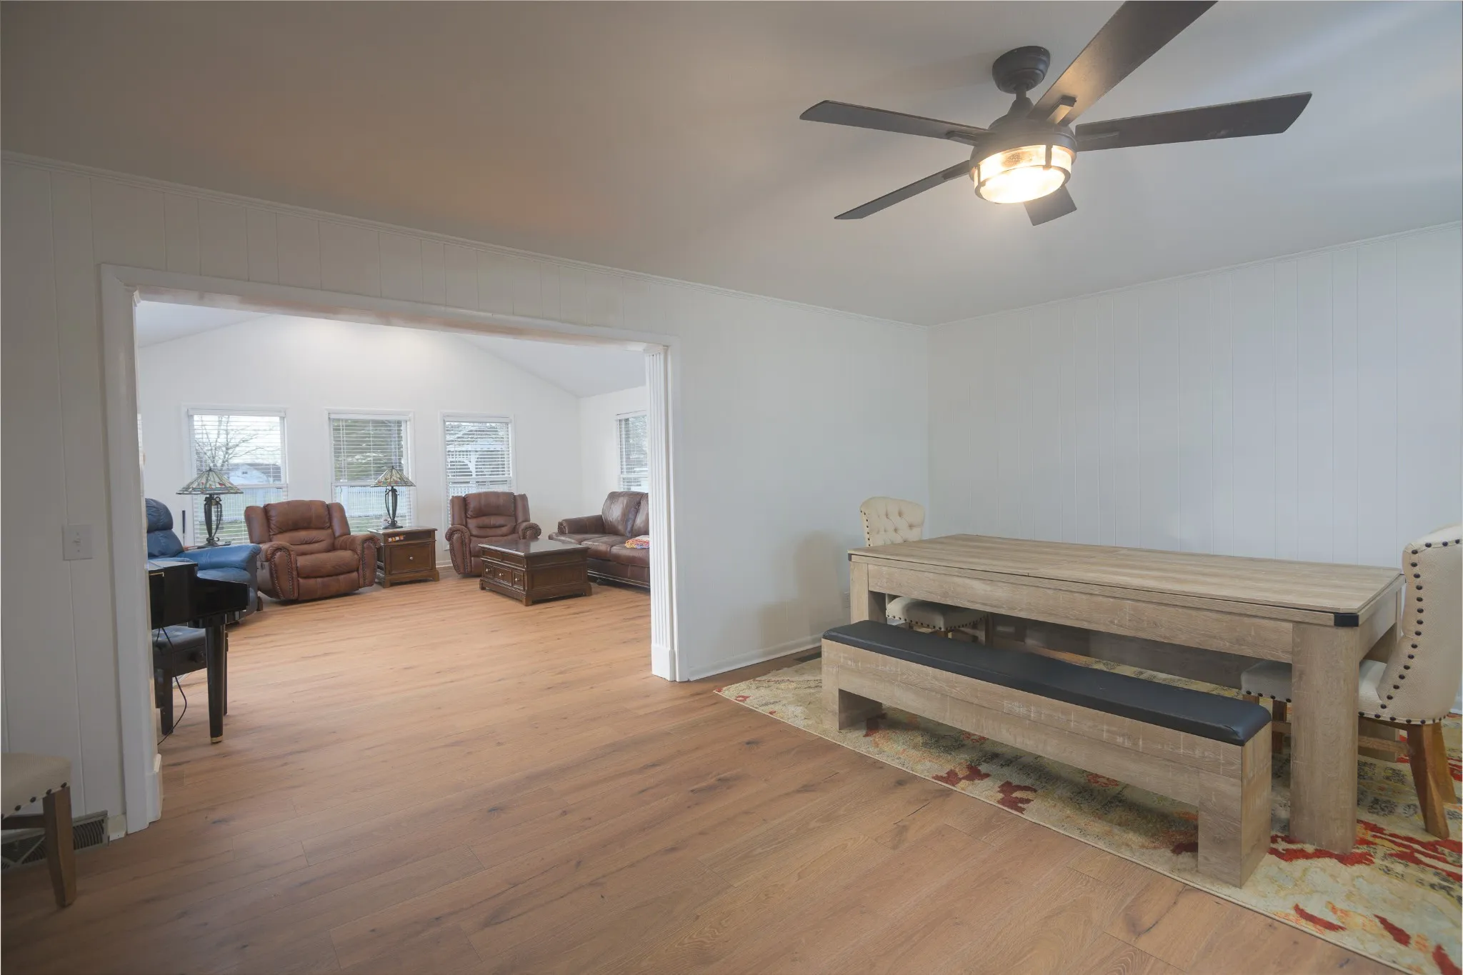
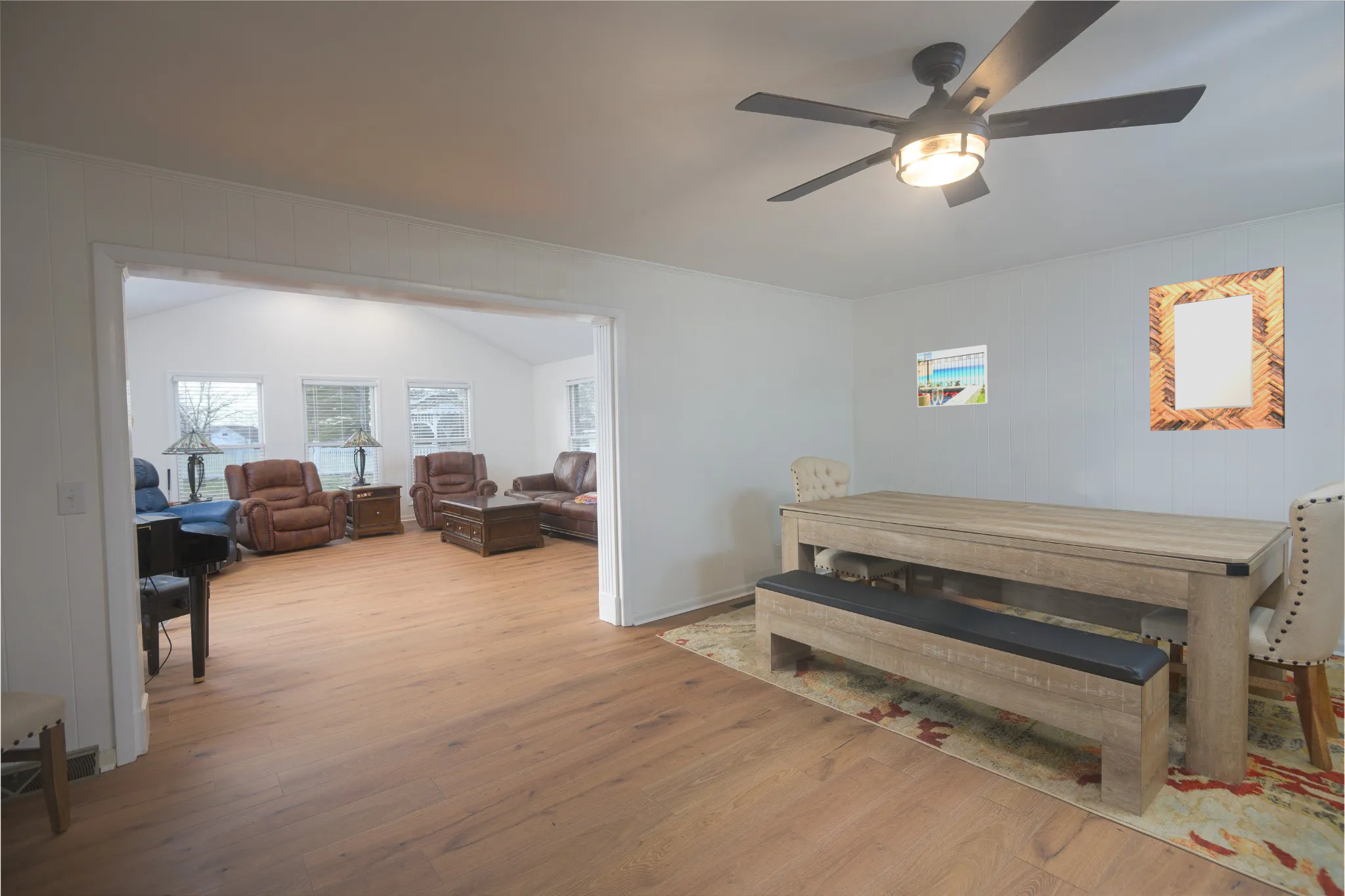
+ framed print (950, 377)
+ home mirror (1213, 354)
